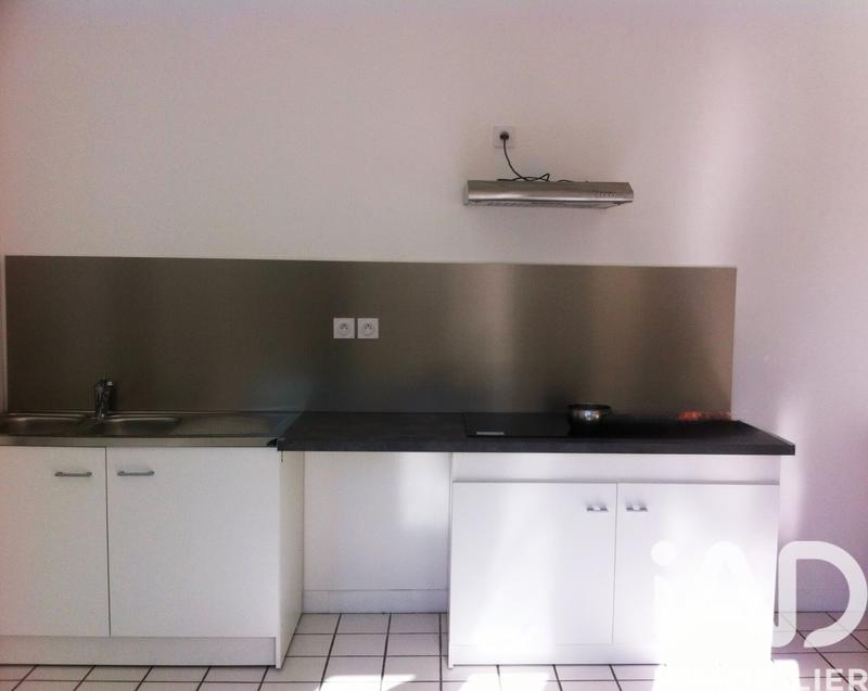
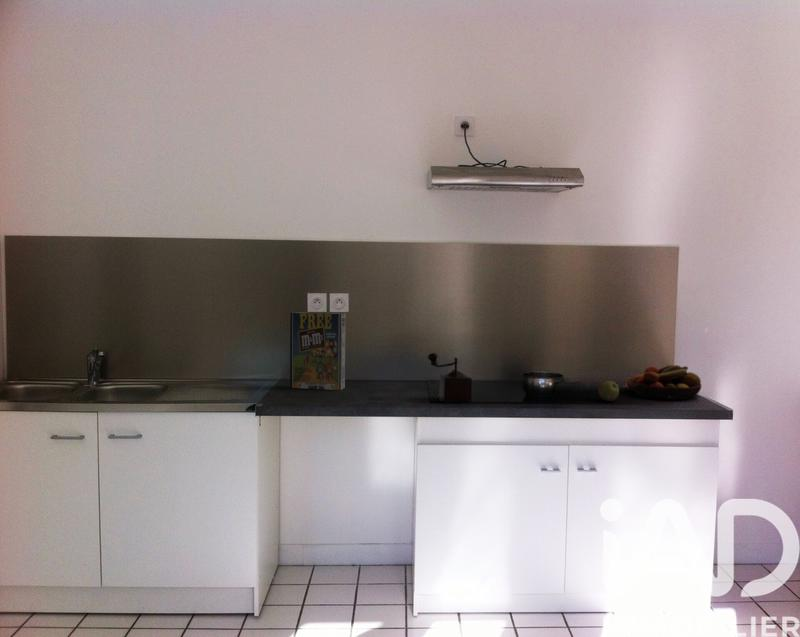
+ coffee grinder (448, 377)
+ cereal box (317, 350)
+ fruit bowl (663, 379)
+ apple (608, 390)
